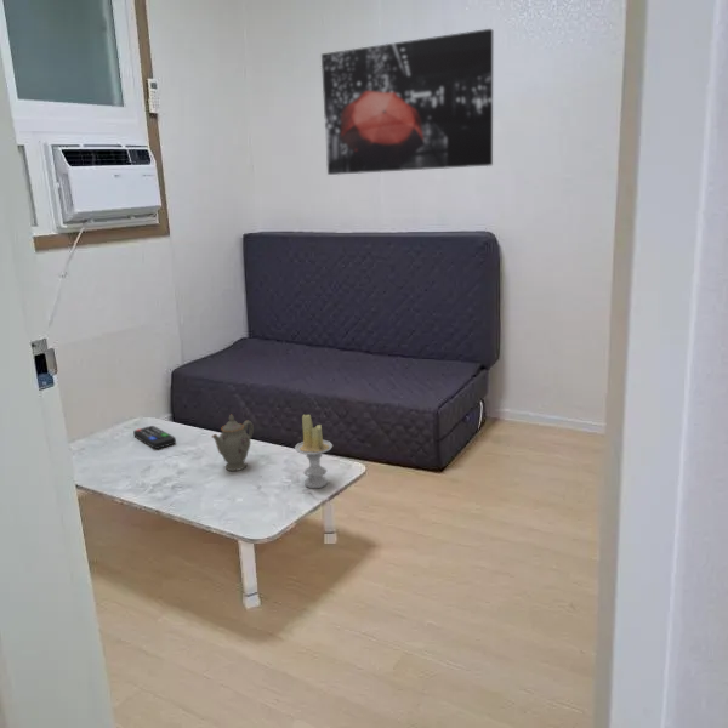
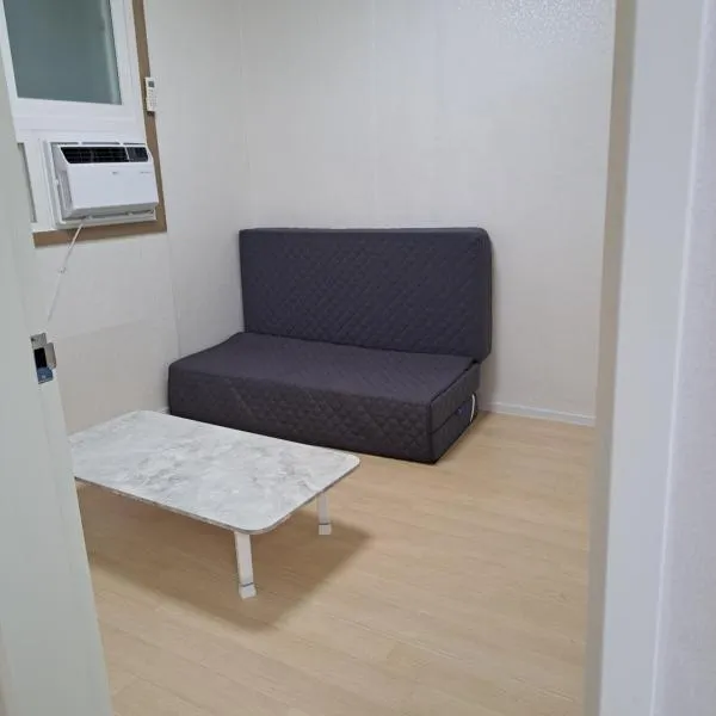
- remote control (154, 436)
- wall art (404, 107)
- candle (313, 449)
- chinaware (233, 440)
